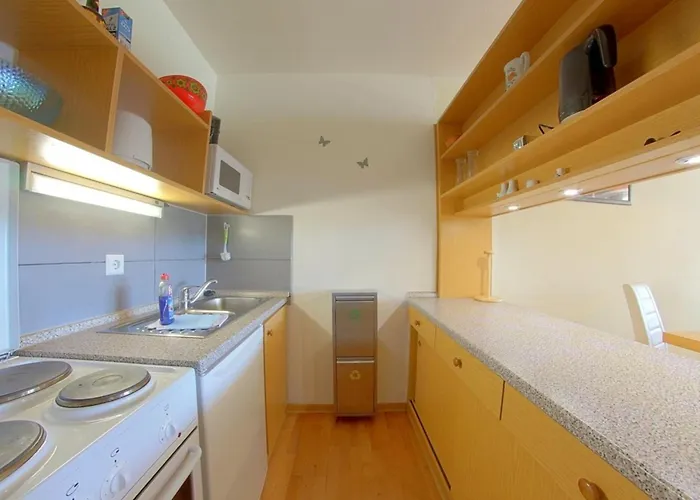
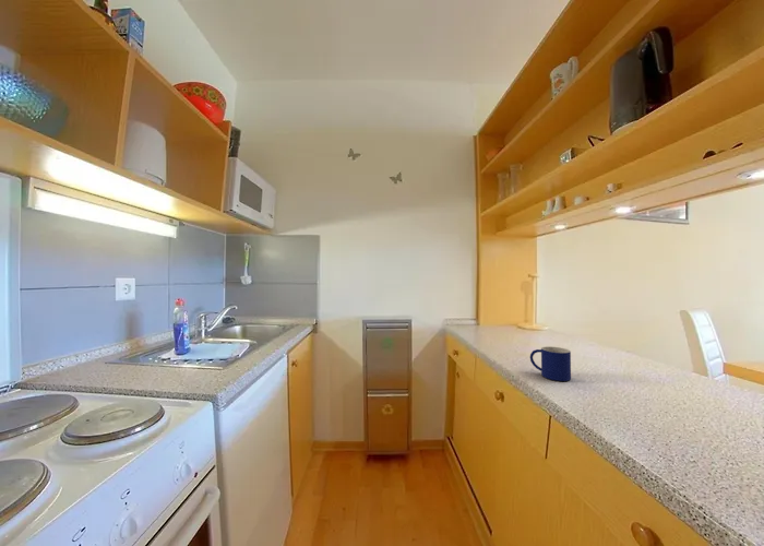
+ mug (549, 361)
